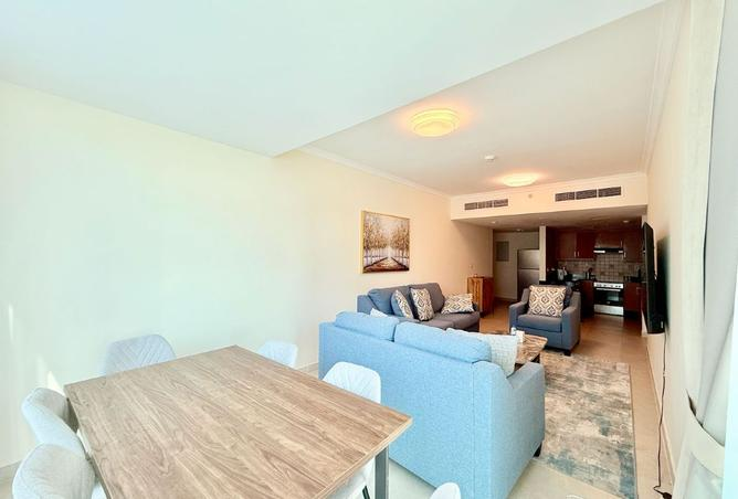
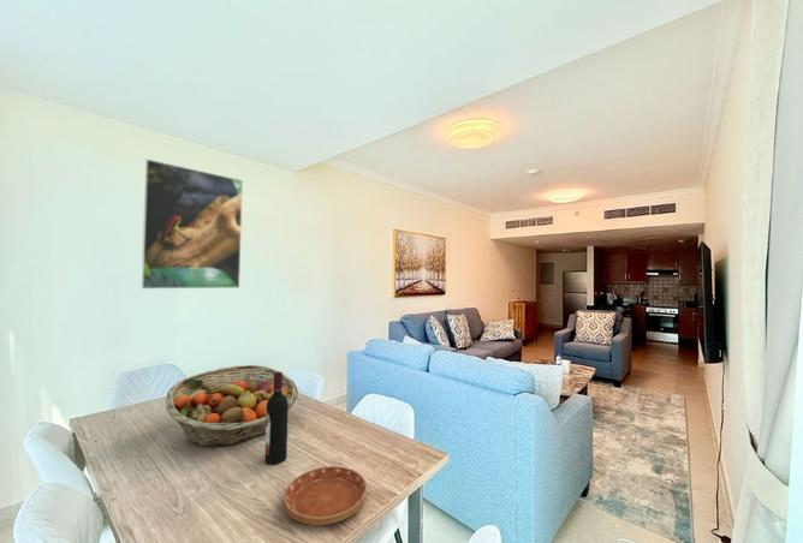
+ wine bottle (276, 416)
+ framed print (196, 228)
+ saucer (326, 494)
+ fruit basket (237, 401)
